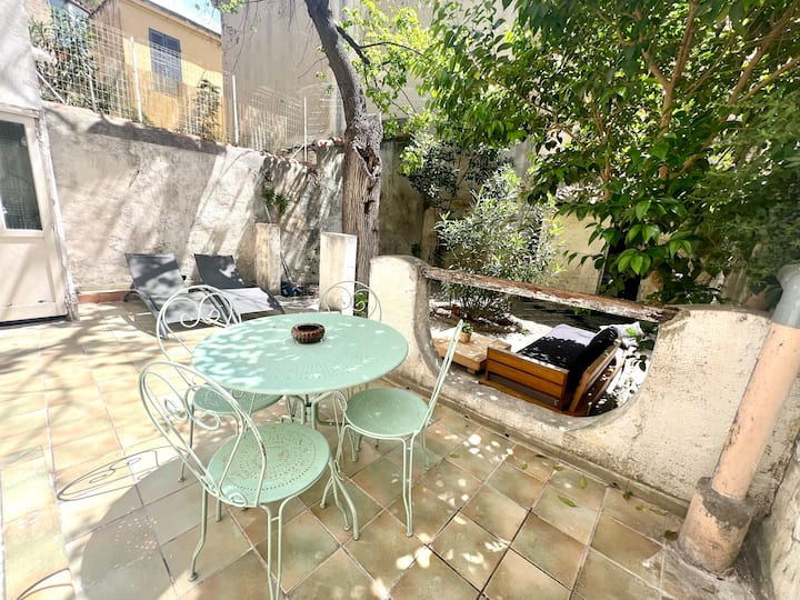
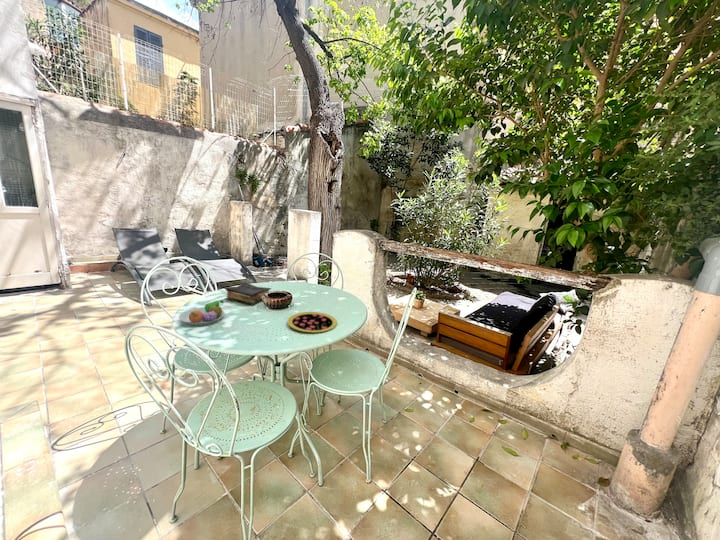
+ book (247, 293)
+ fruit bowl (204, 310)
+ pizza (312, 321)
